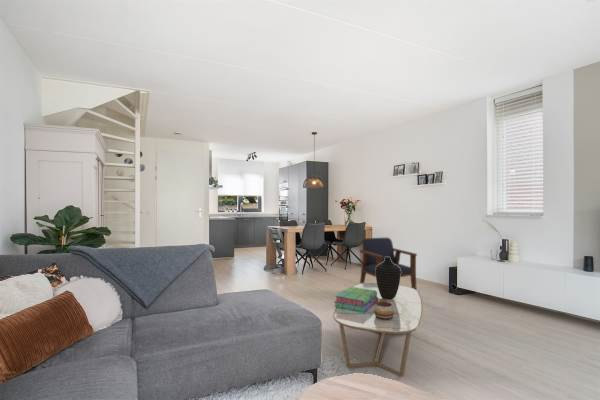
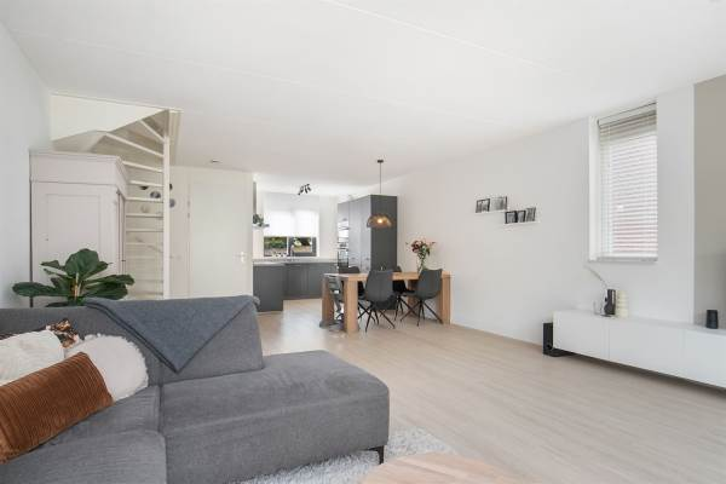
- decorative bowl (383, 310)
- decorative vase (387, 277)
- stack of books (356, 298)
- armchair (382, 262)
- coffee table (380, 324)
